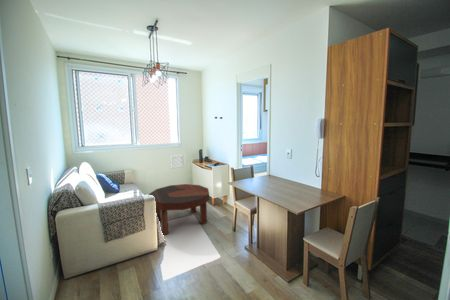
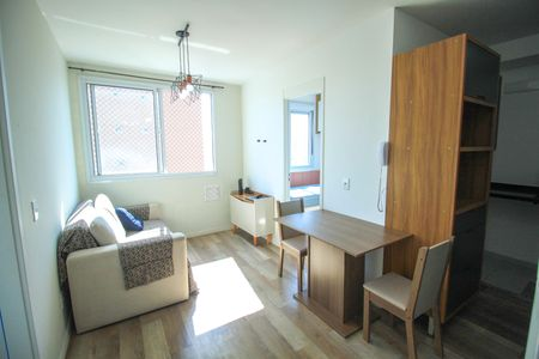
- coffee table (180, 206)
